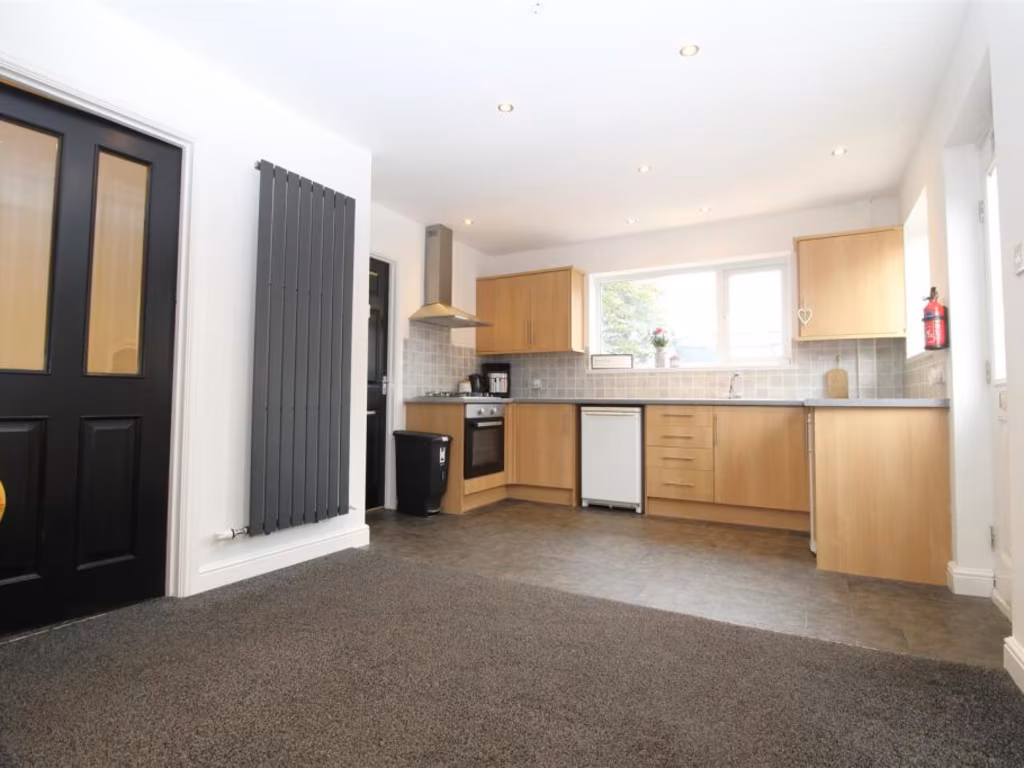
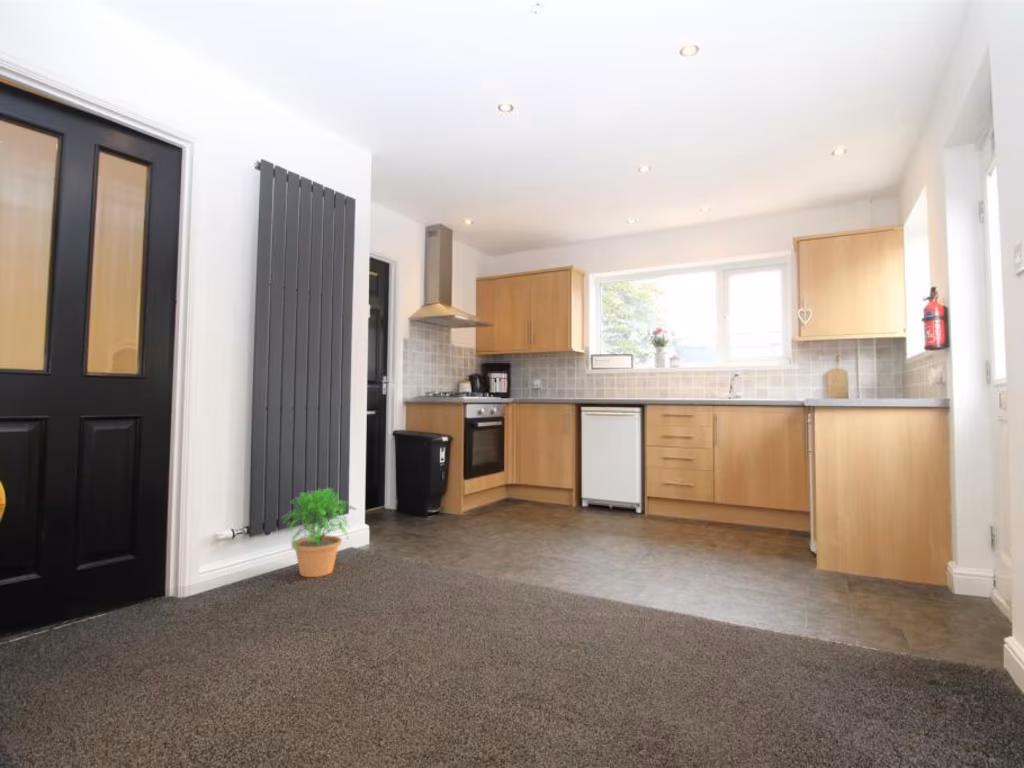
+ potted plant (317, 529)
